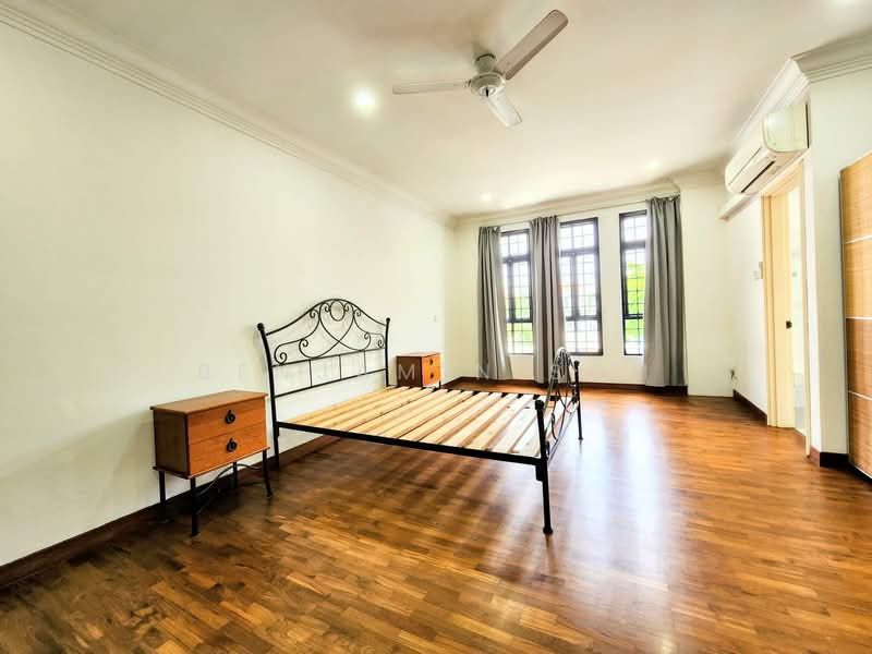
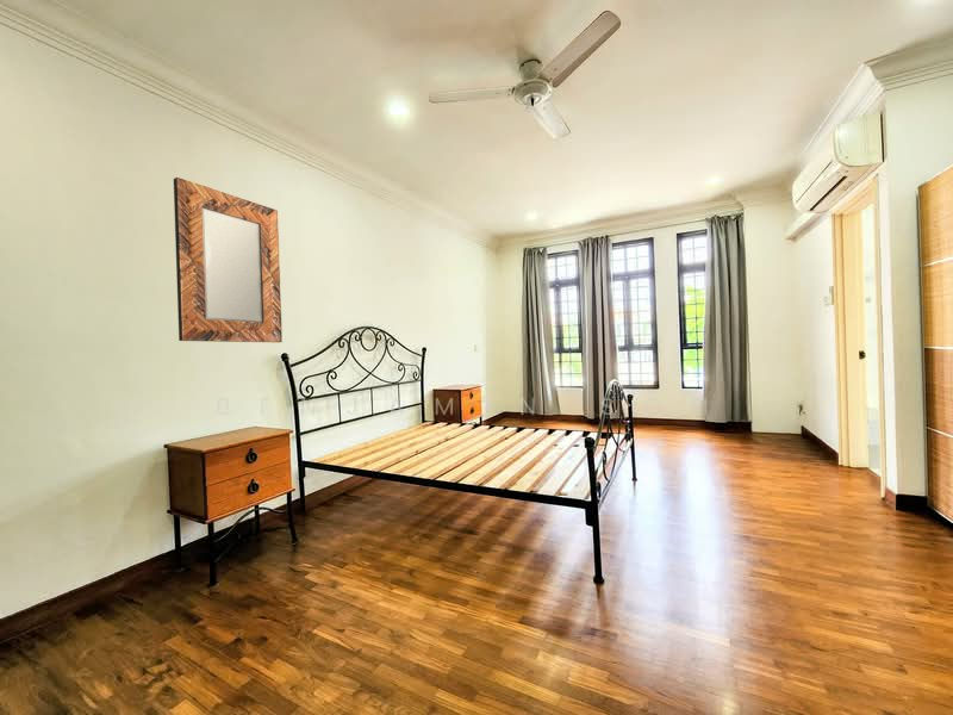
+ home mirror (233, 268)
